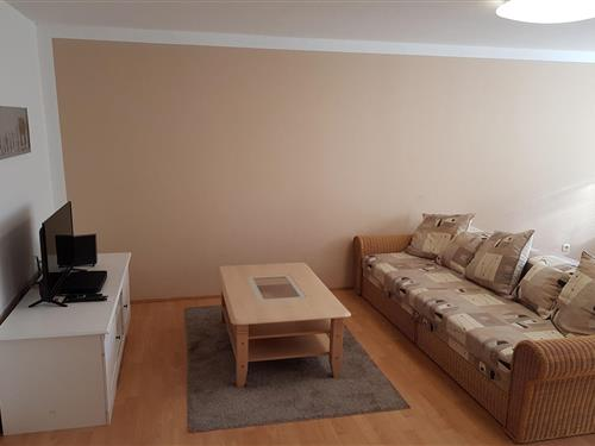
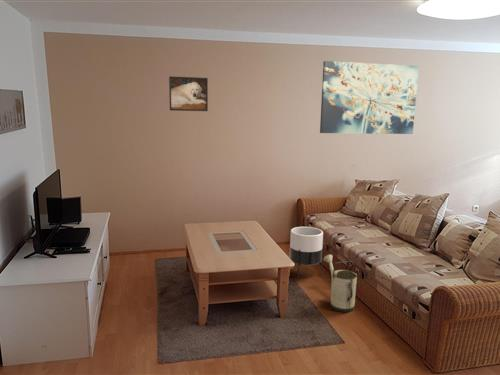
+ wall art (369, 99)
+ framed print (188, 94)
+ planter (306, 252)
+ watering can (338, 279)
